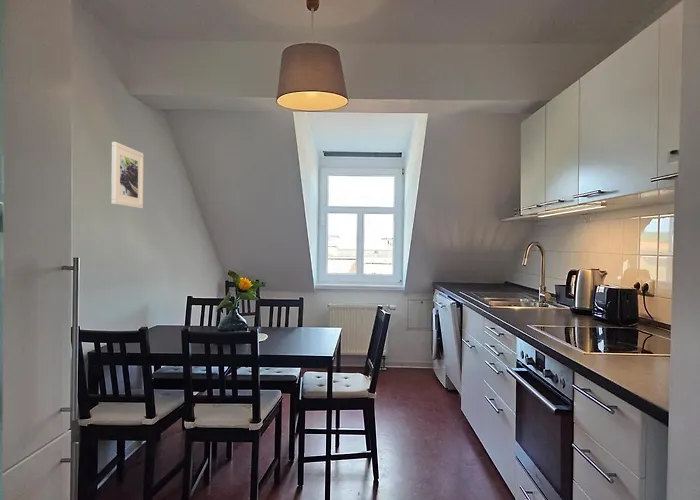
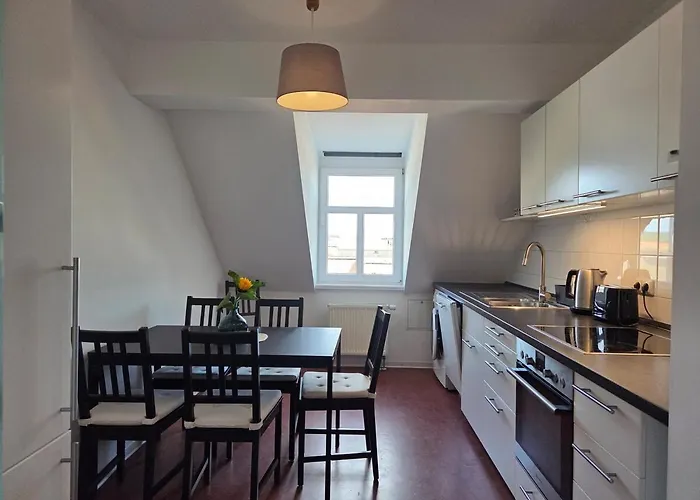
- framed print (128, 177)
